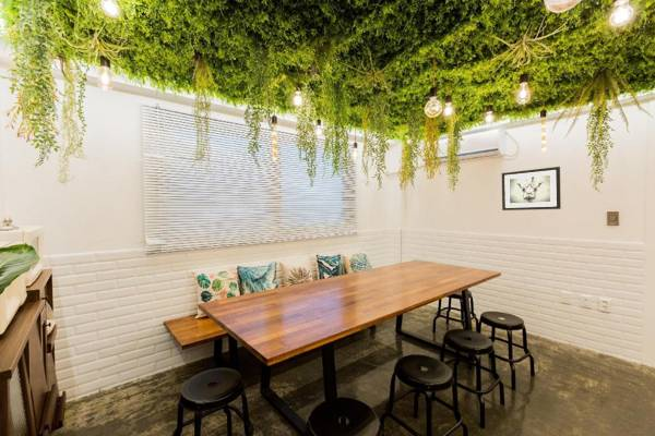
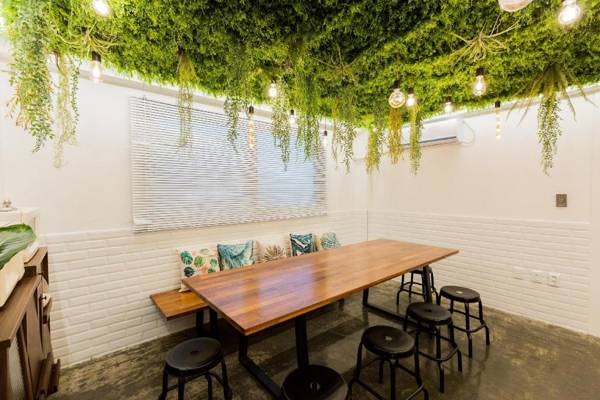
- wall art (528, 190)
